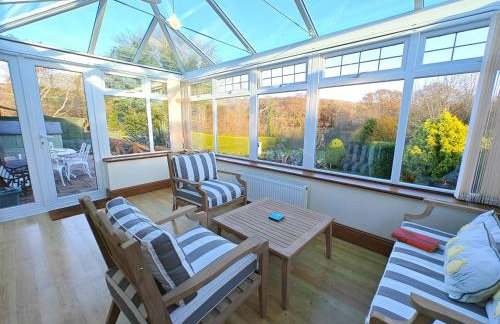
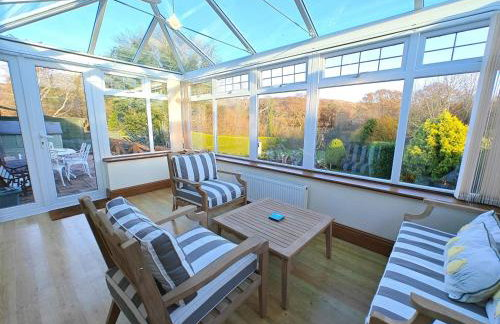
- hardback book (414, 238)
